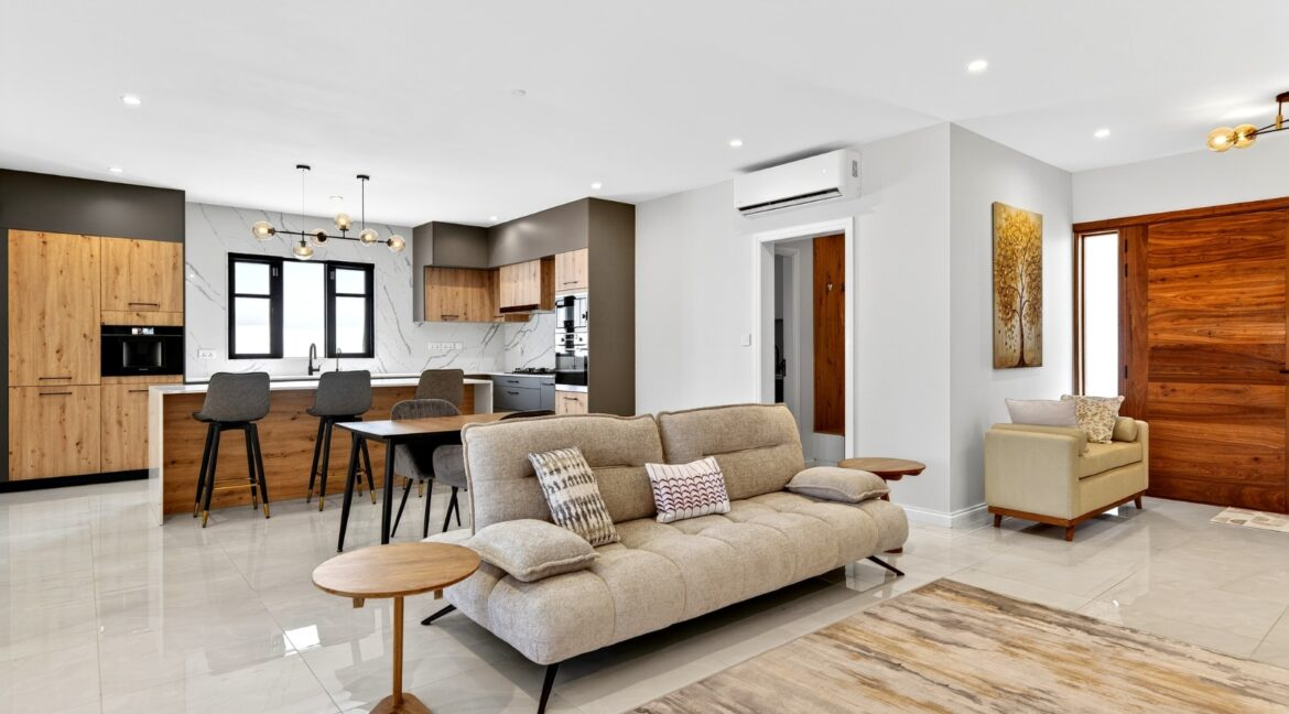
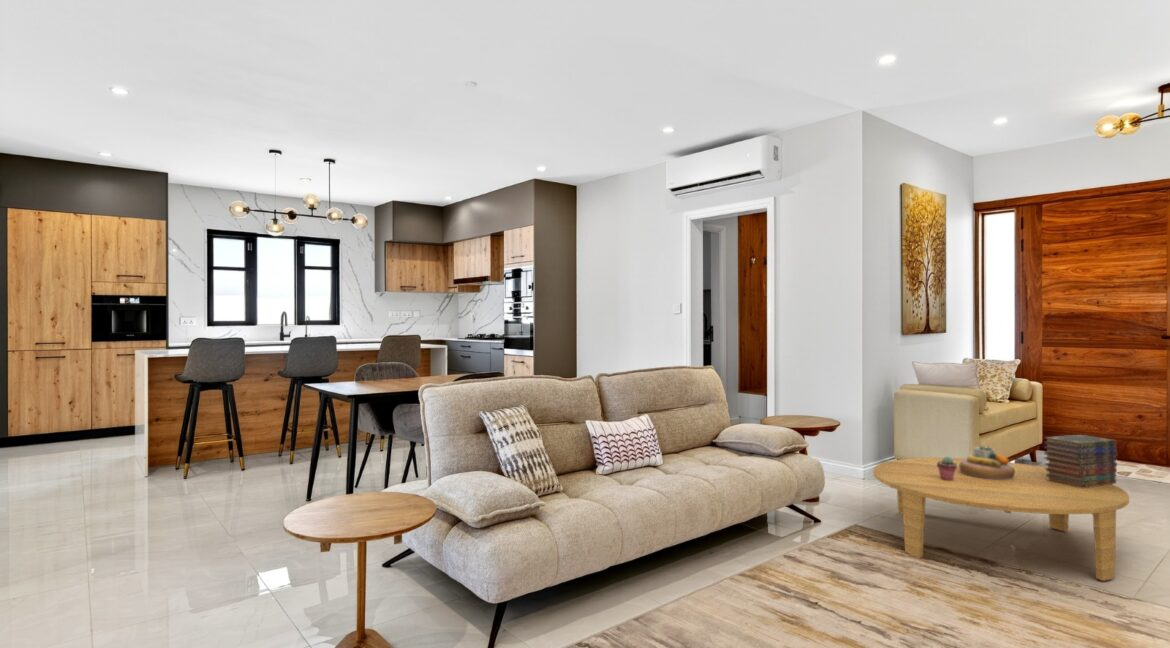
+ decorative bowl (986, 459)
+ coffee table (990, 508)
+ potted succulent (947, 467)
+ book stack (1079, 459)
